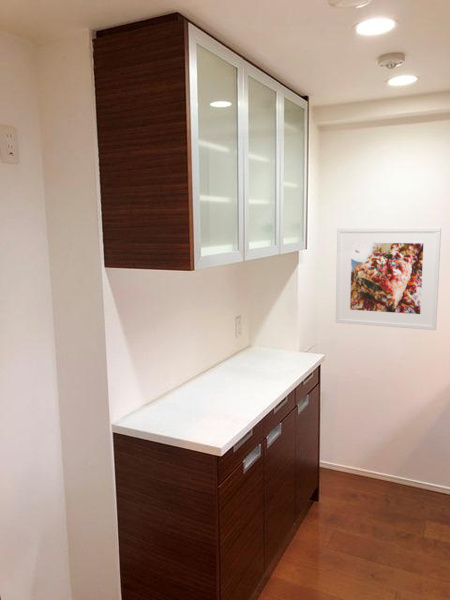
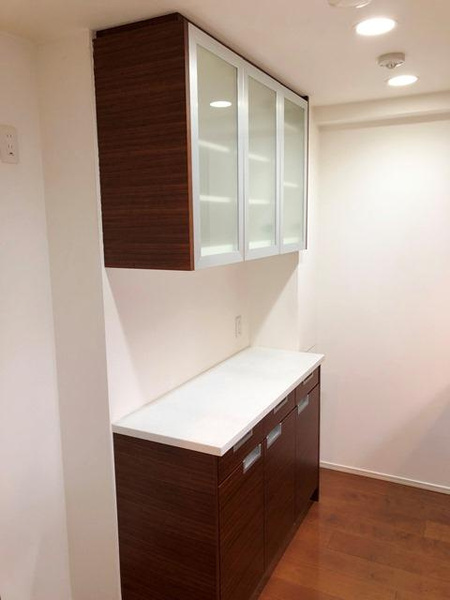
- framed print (385, 277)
